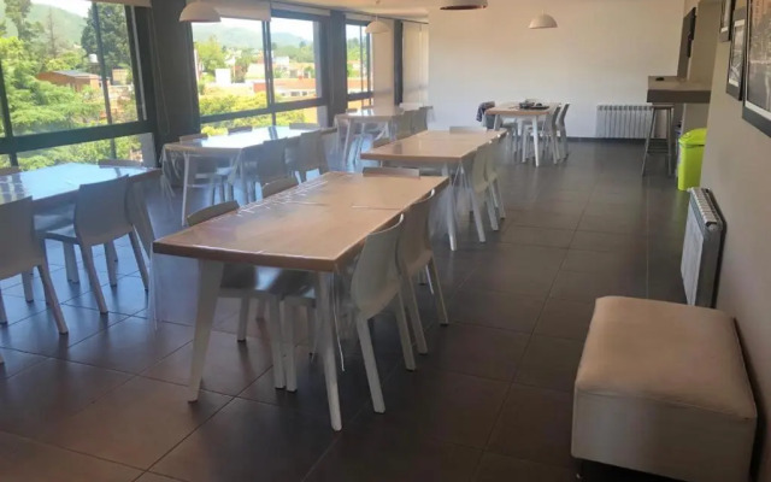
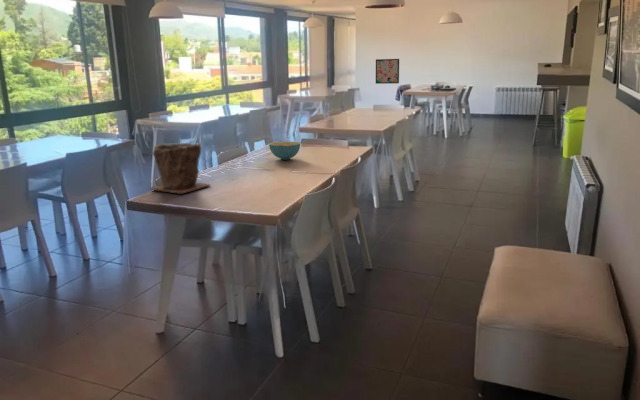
+ cereal bowl (285, 151)
+ wall art (387, 71)
+ plant pot (179, 165)
